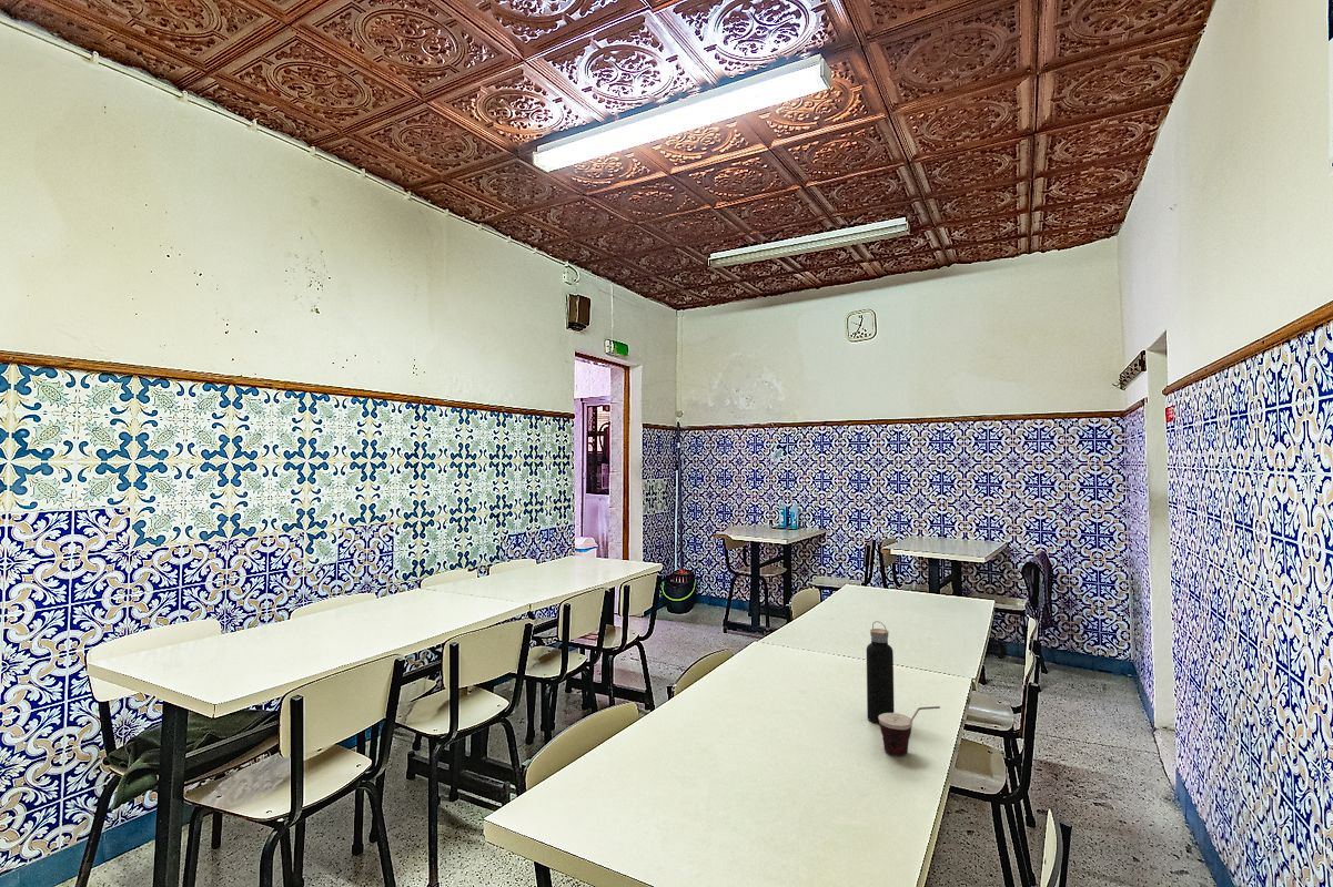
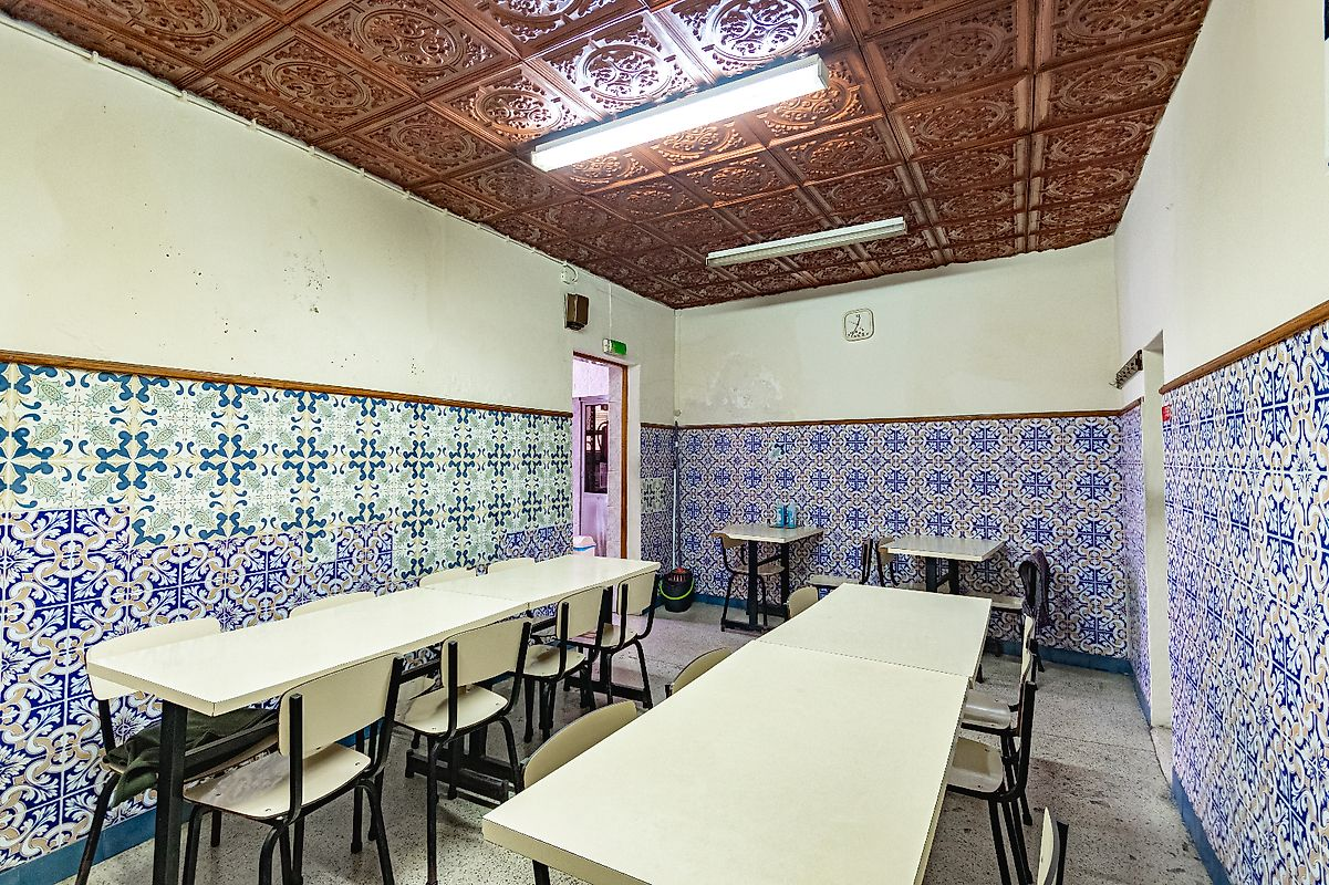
- water bottle (879, 670)
- cup (909, 726)
